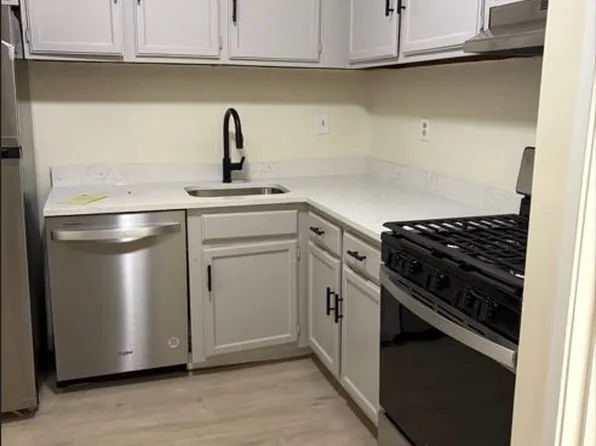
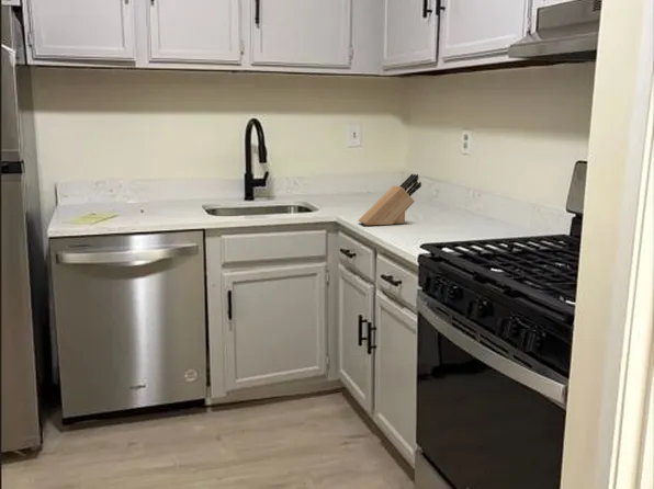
+ knife block (391, 198)
